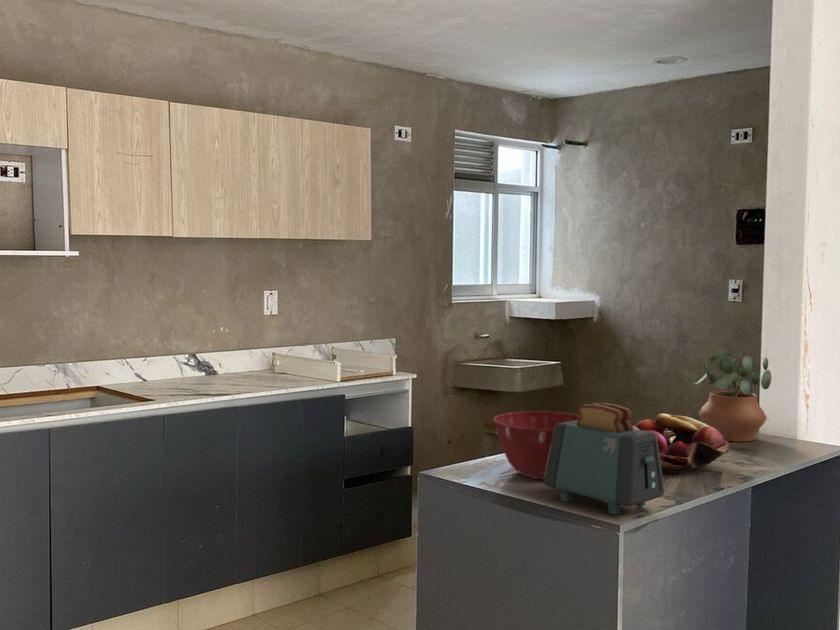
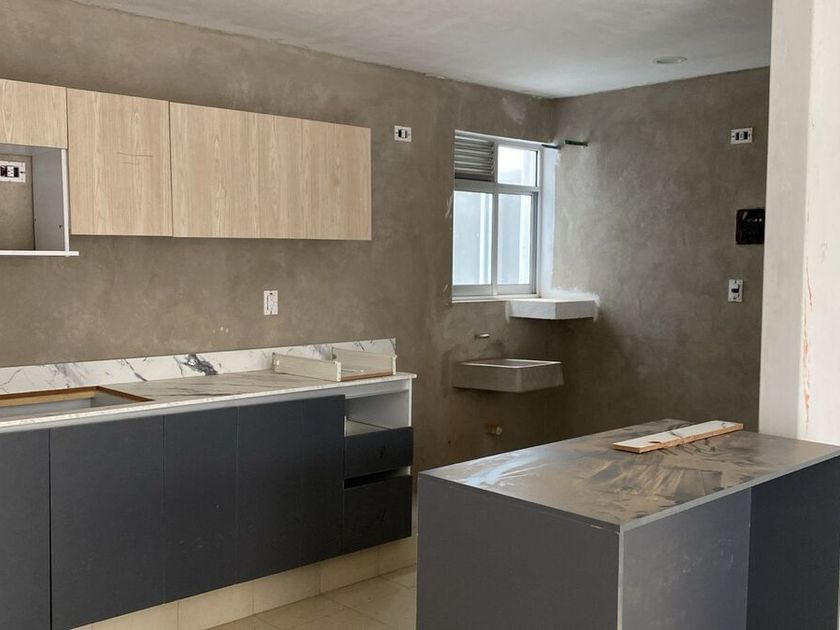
- toaster (603, 454)
- mixing bowl (544, 446)
- fruit basket (669, 441)
- potted plant (731, 395)
